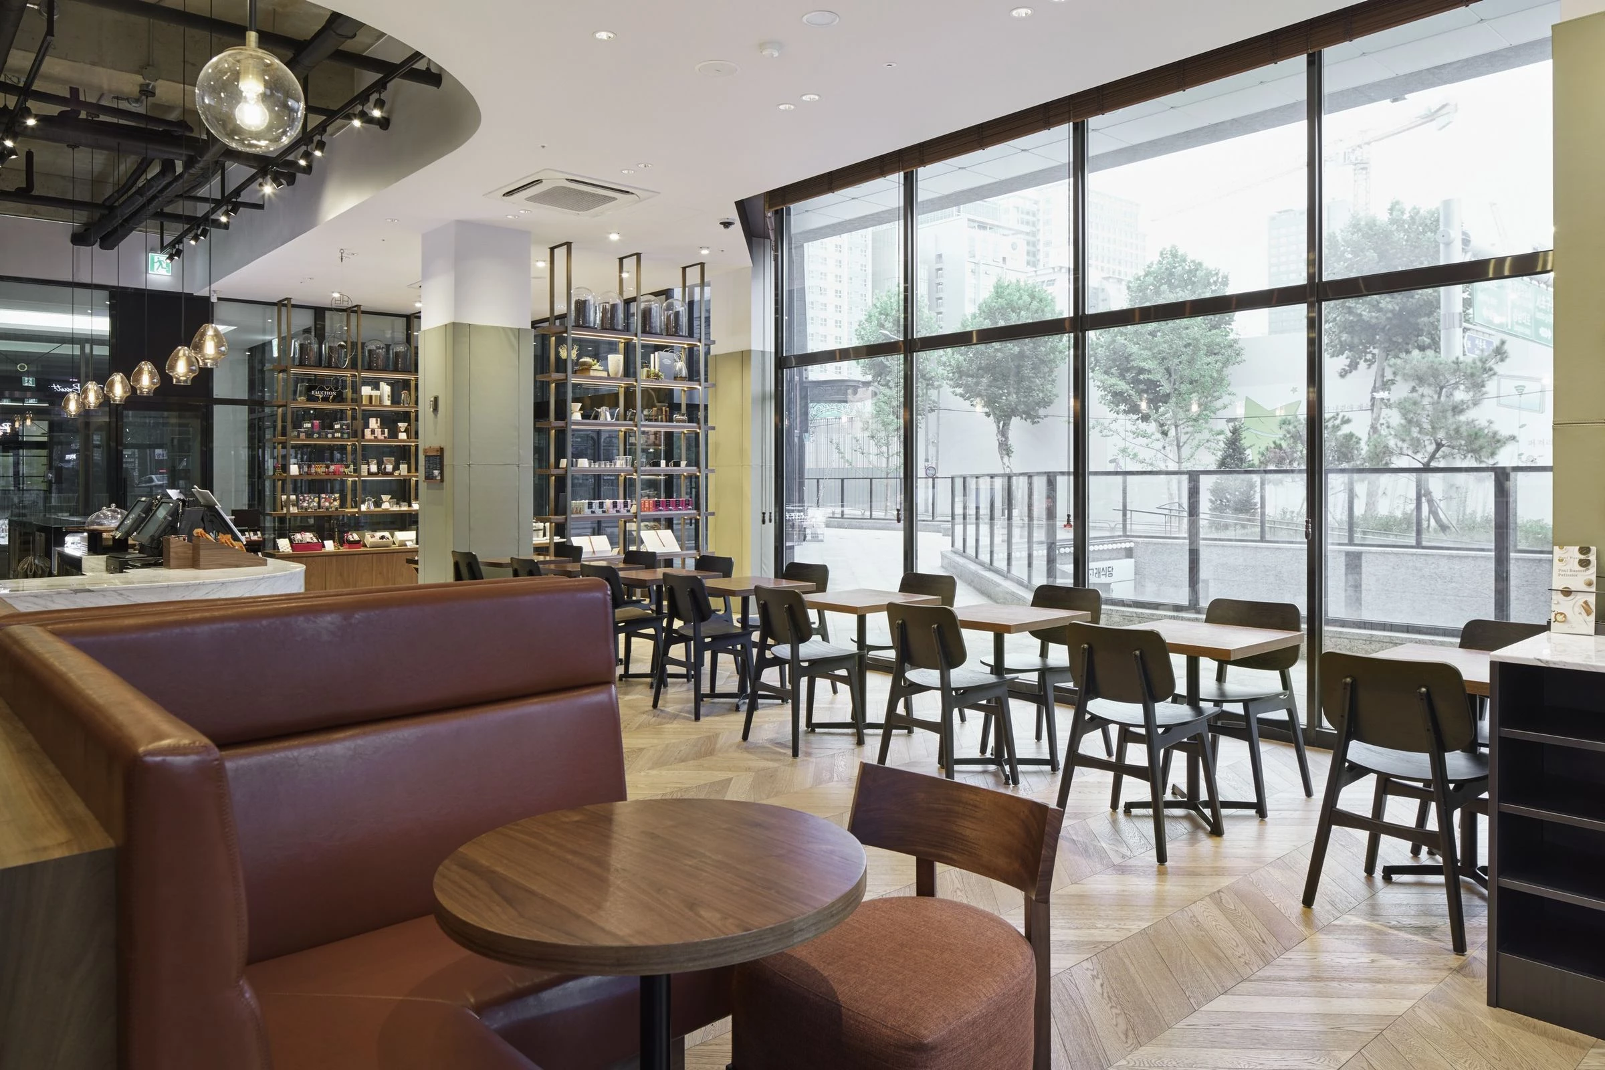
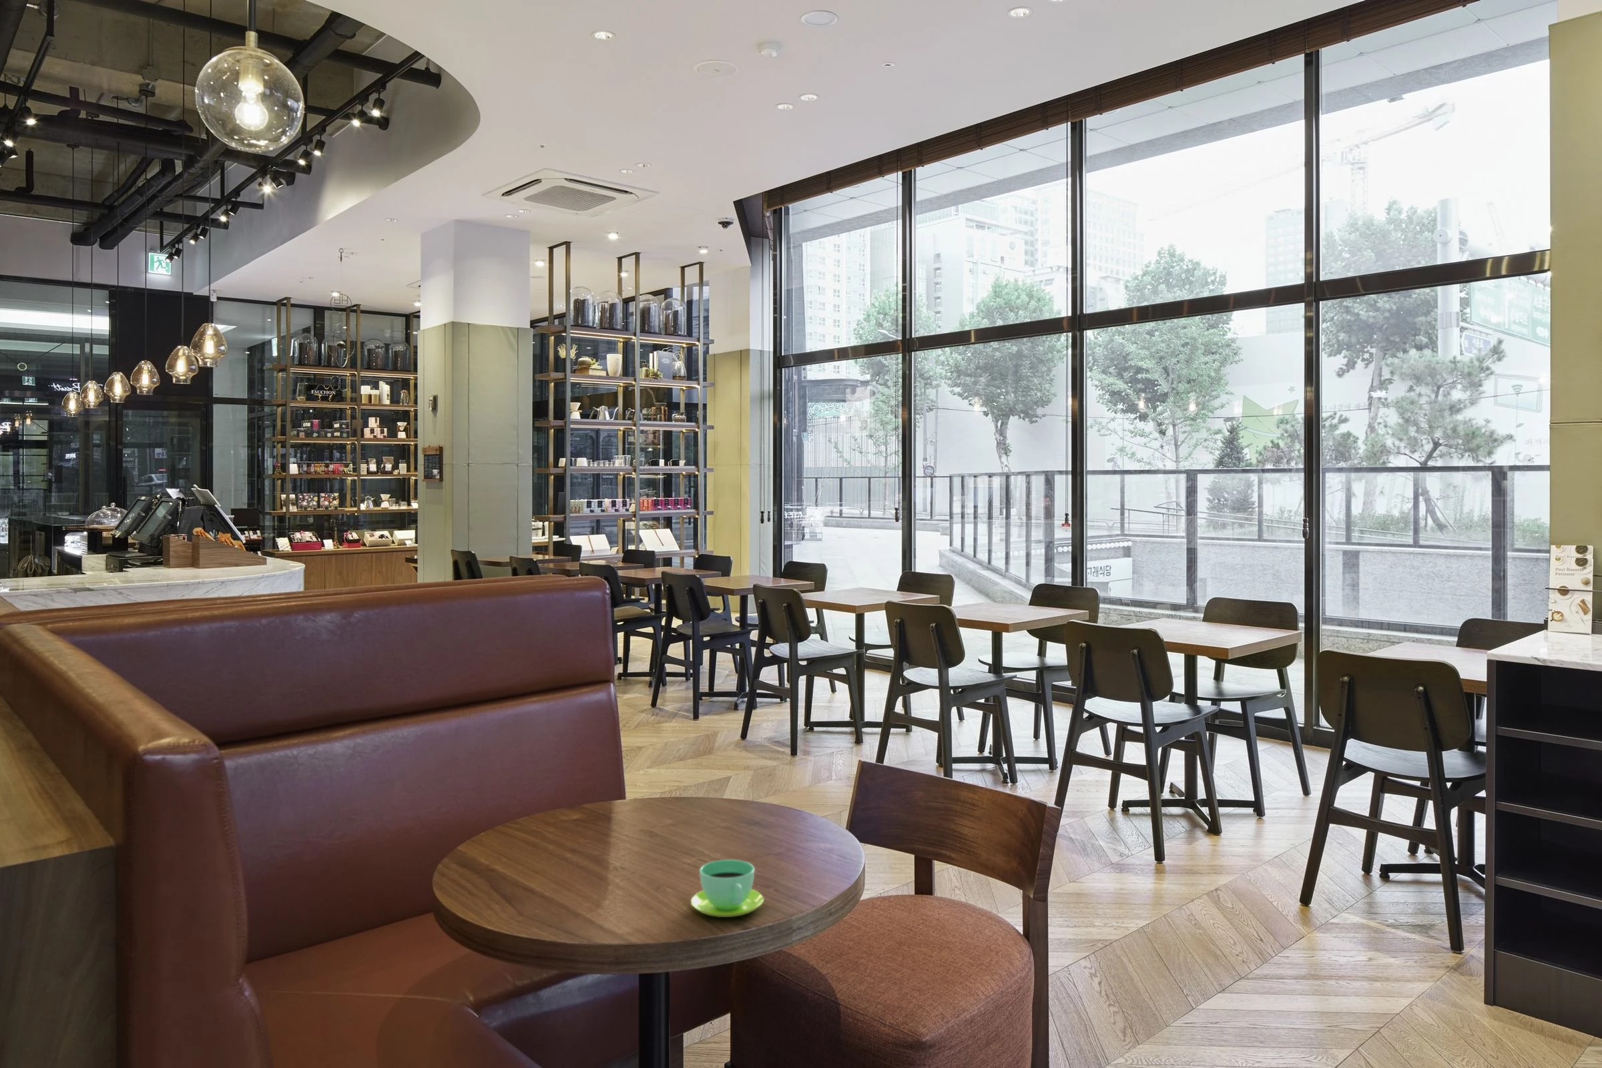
+ cup (727, 888)
